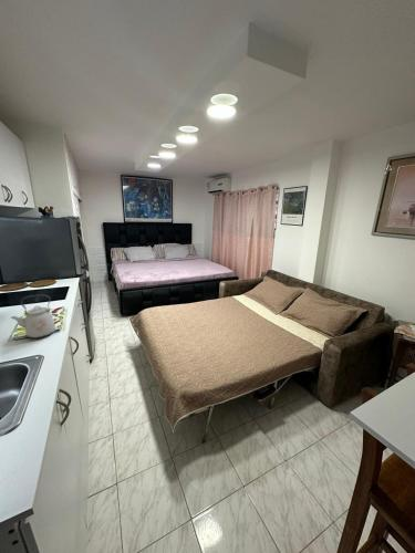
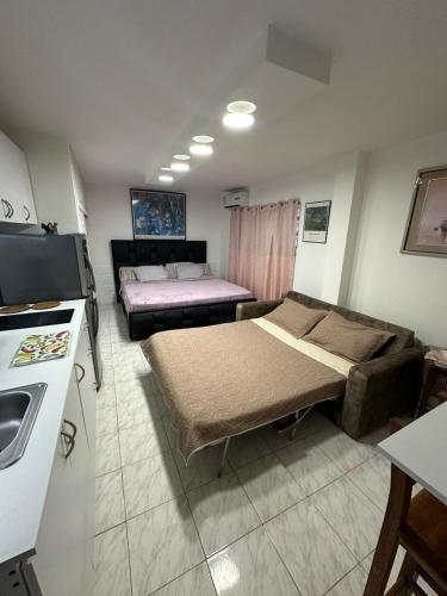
- kettle (32, 315)
